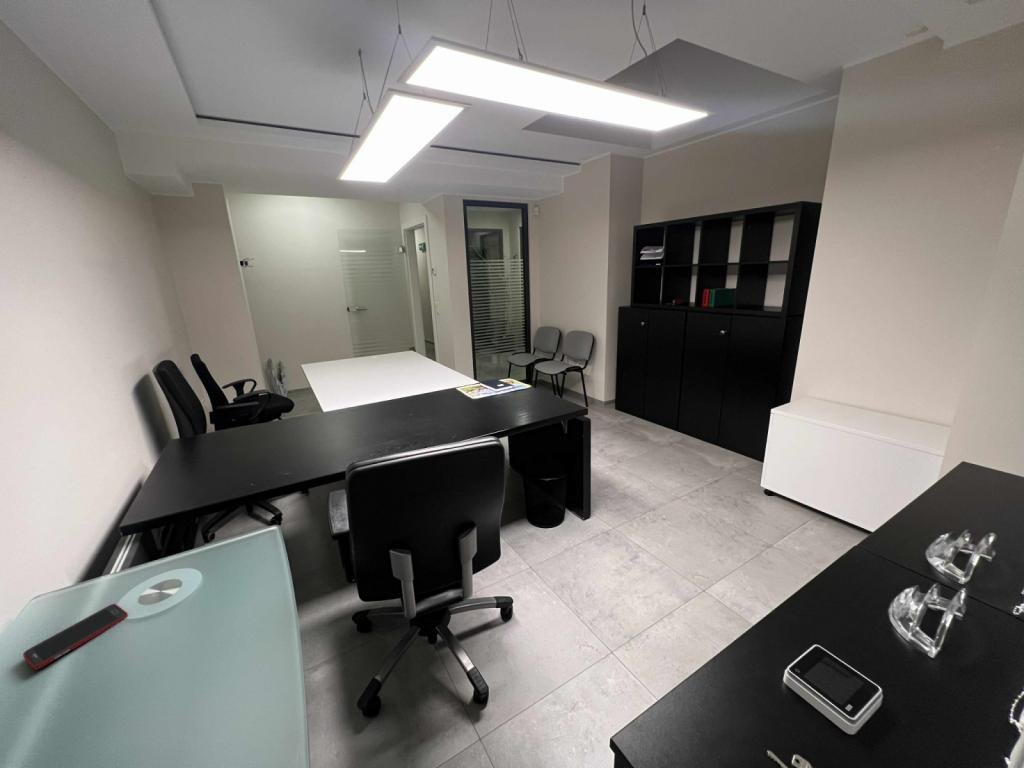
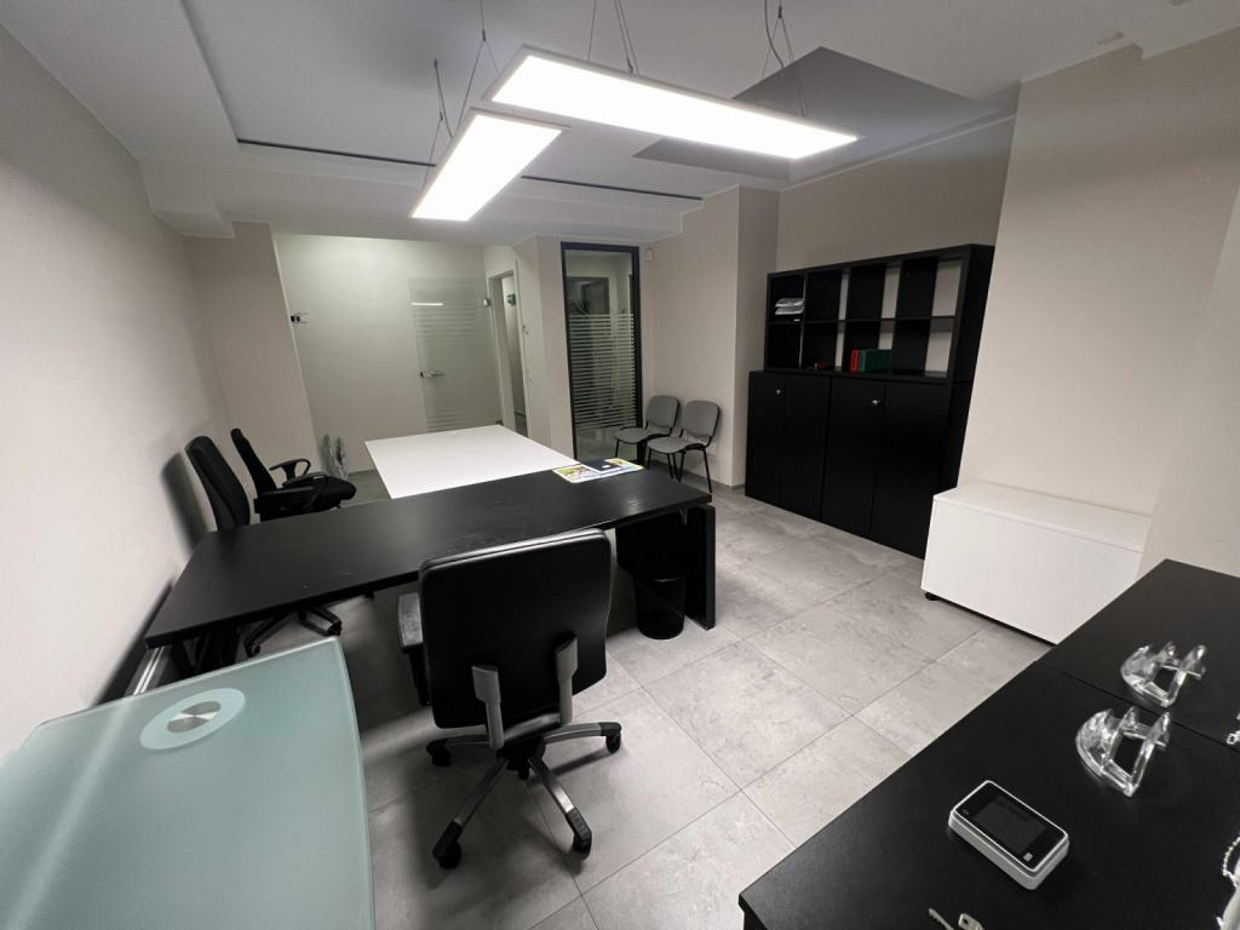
- cell phone (78, 634)
